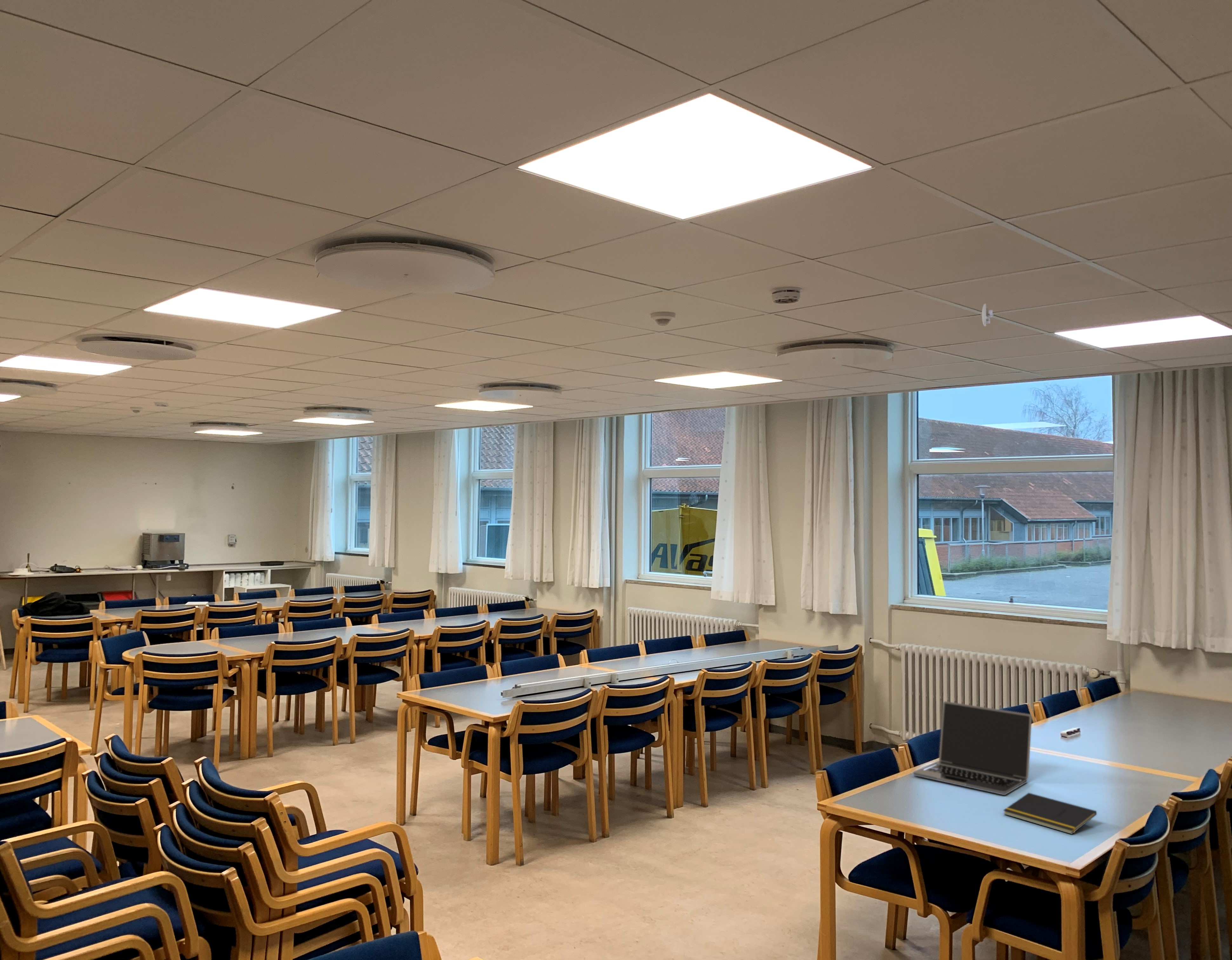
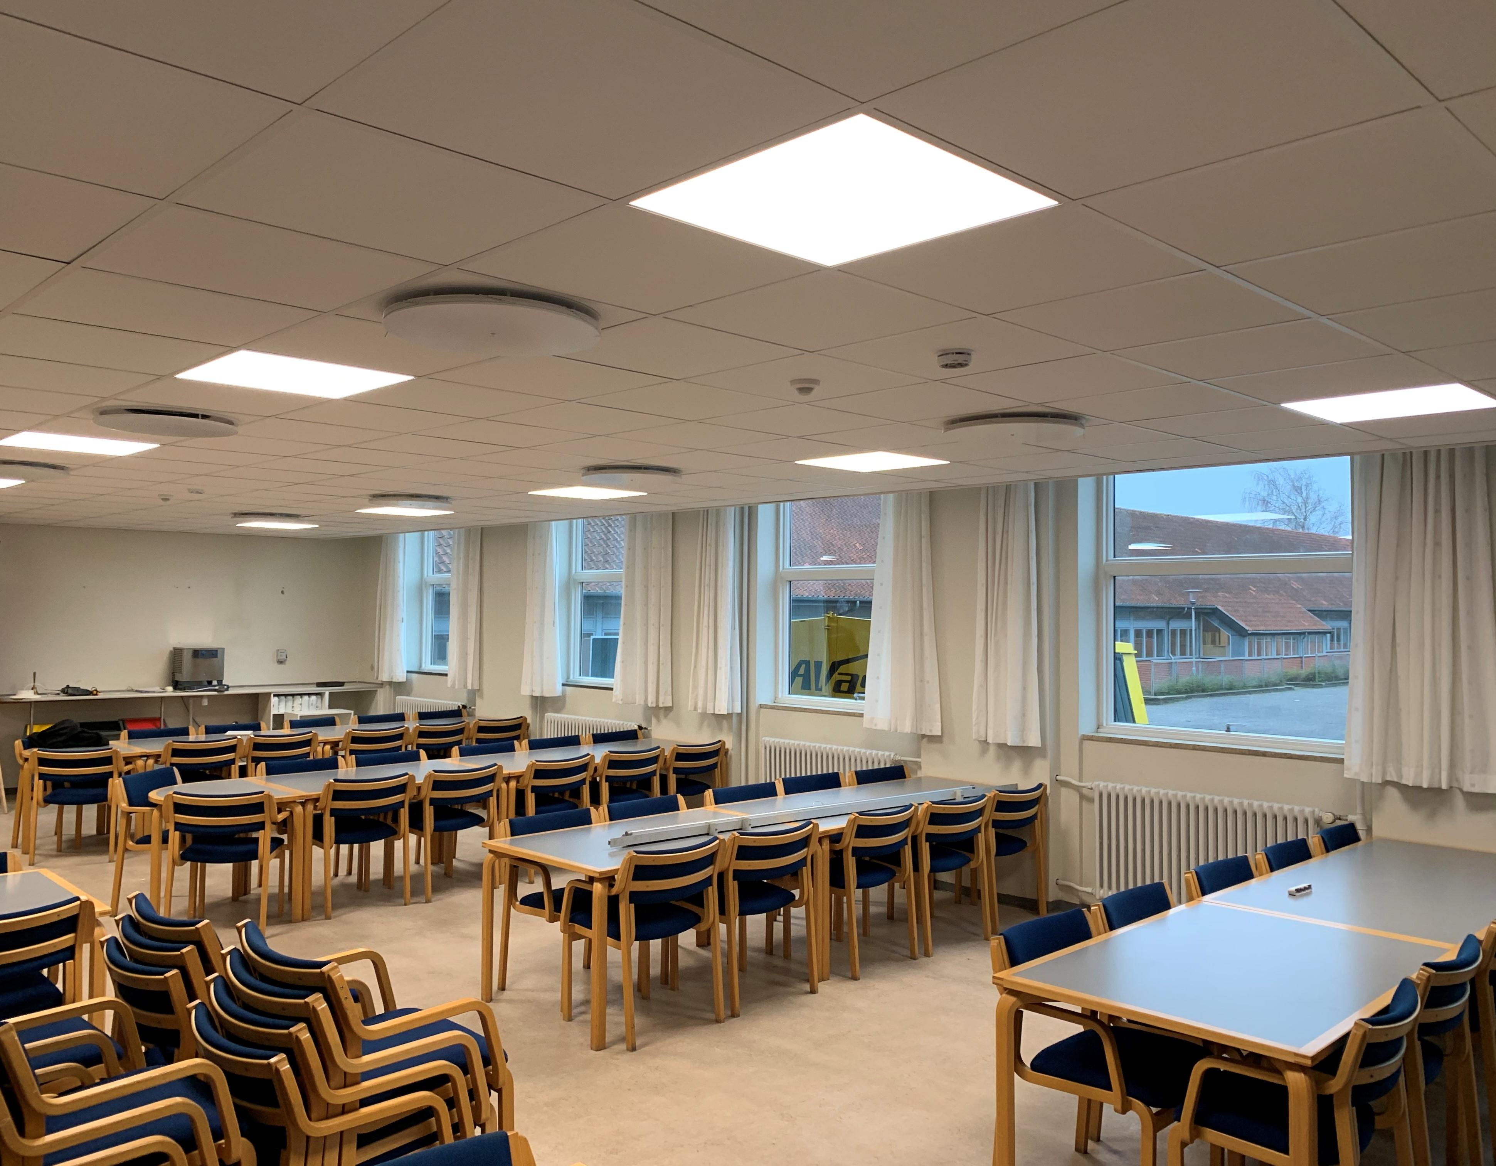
- smoke detector (988, 314)
- laptop (972, 745)
- notepad (1049, 812)
